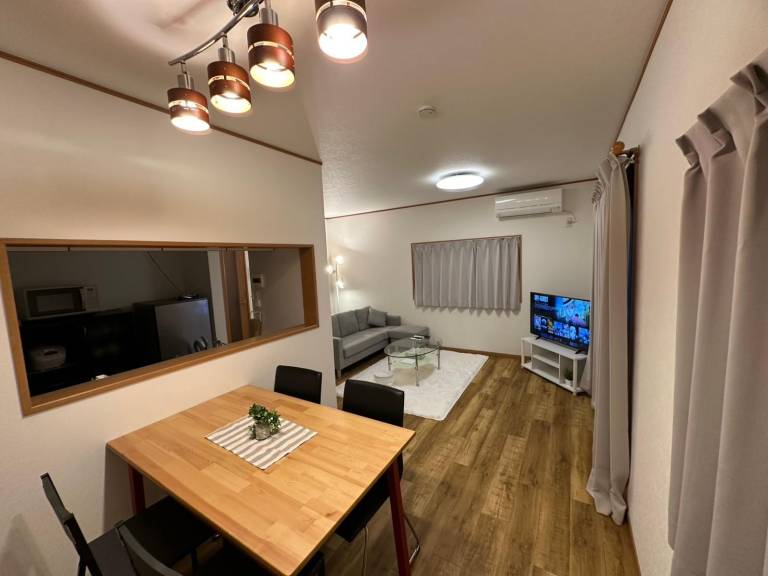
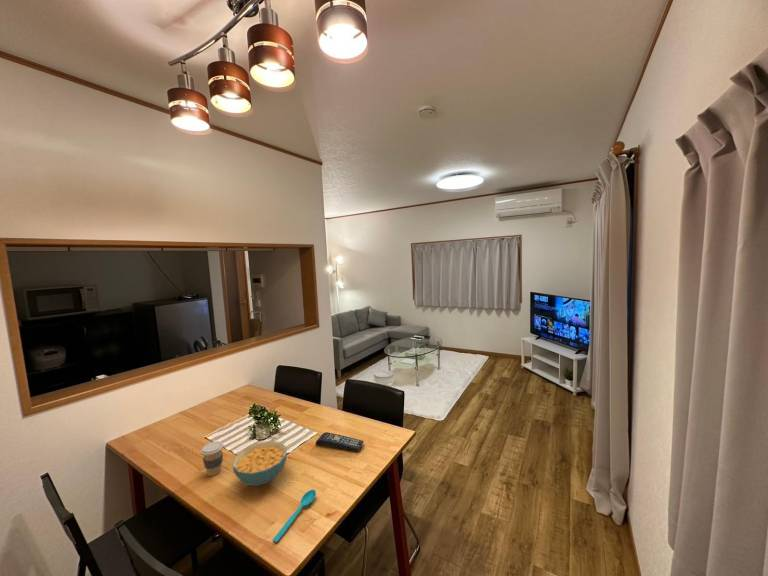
+ cereal bowl (261, 467)
+ coffee cup (213, 459)
+ spoon (296, 513)
+ remote control (339, 441)
